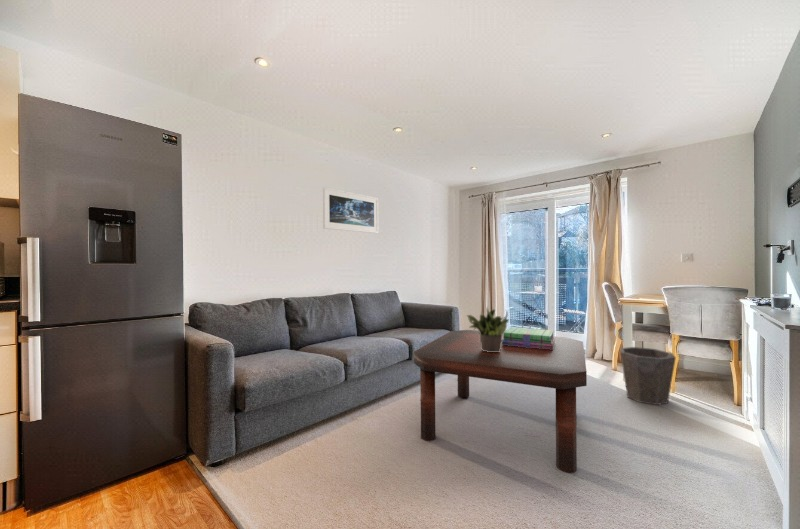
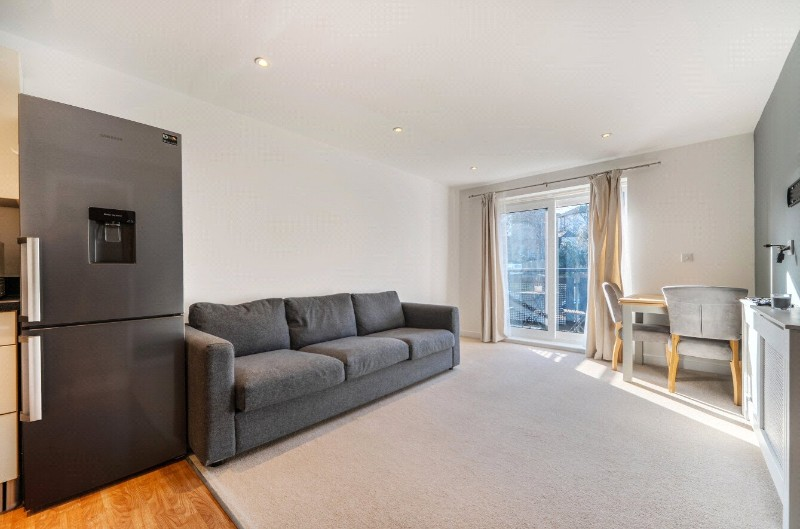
- potted plant (486, 327)
- stack of books (529, 337)
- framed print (352, 211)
- waste bin (646, 375)
- coffee table (504, 381)
